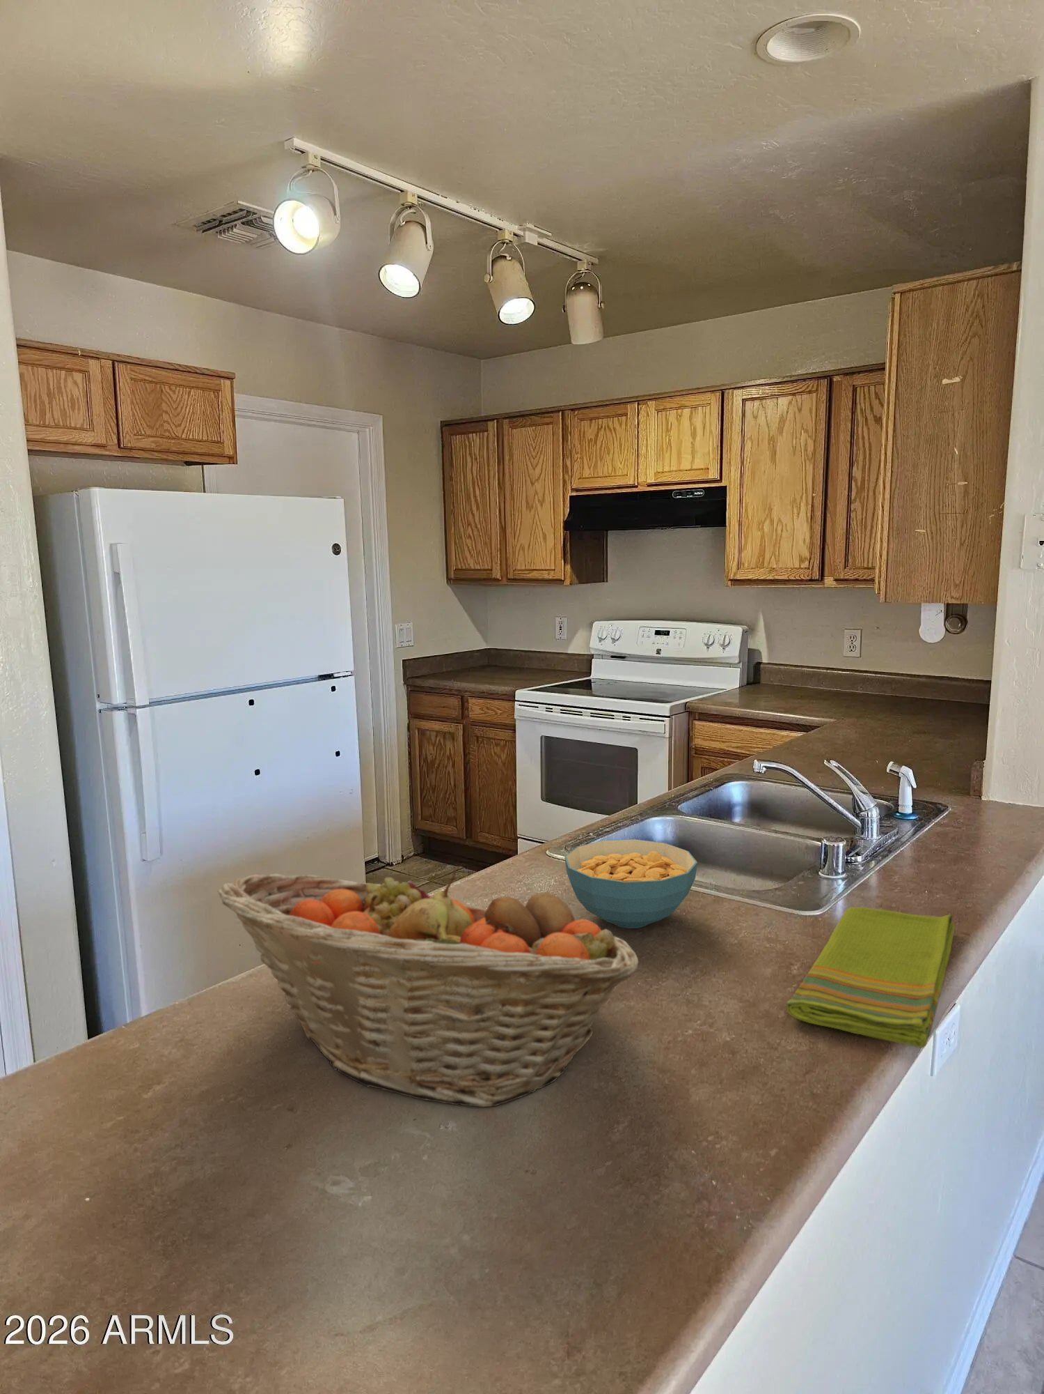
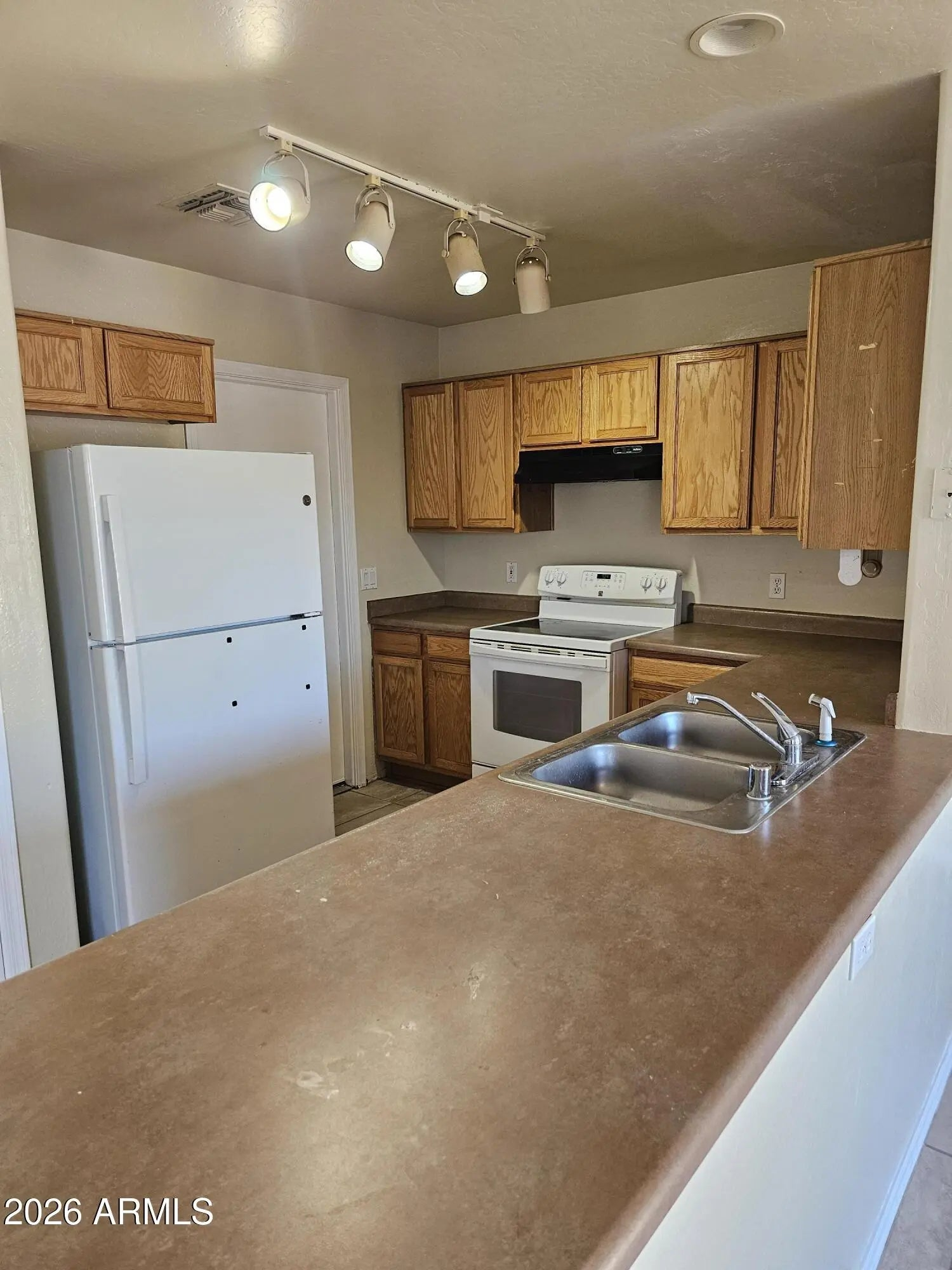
- fruit basket (425, 952)
- dish towel (880, 962)
- cereal bowl (629, 889)
